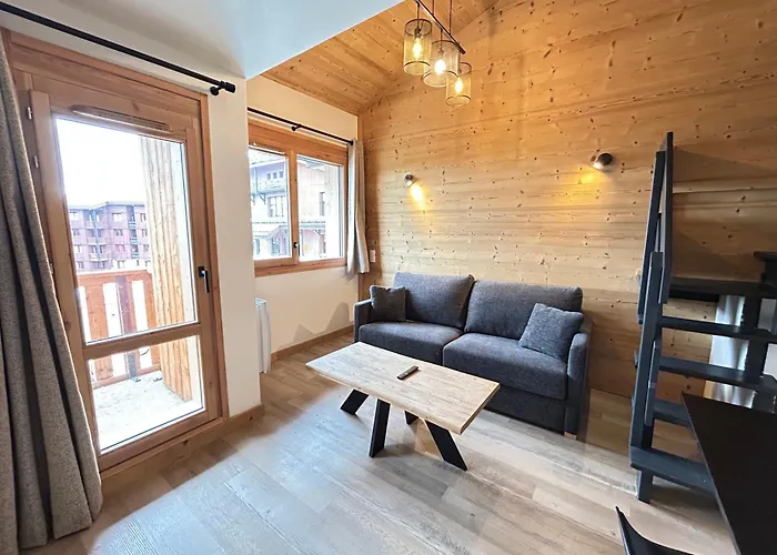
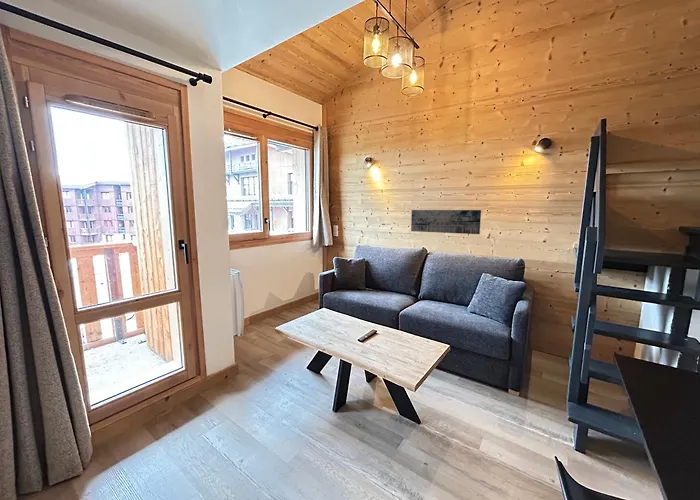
+ wall art (443, 221)
